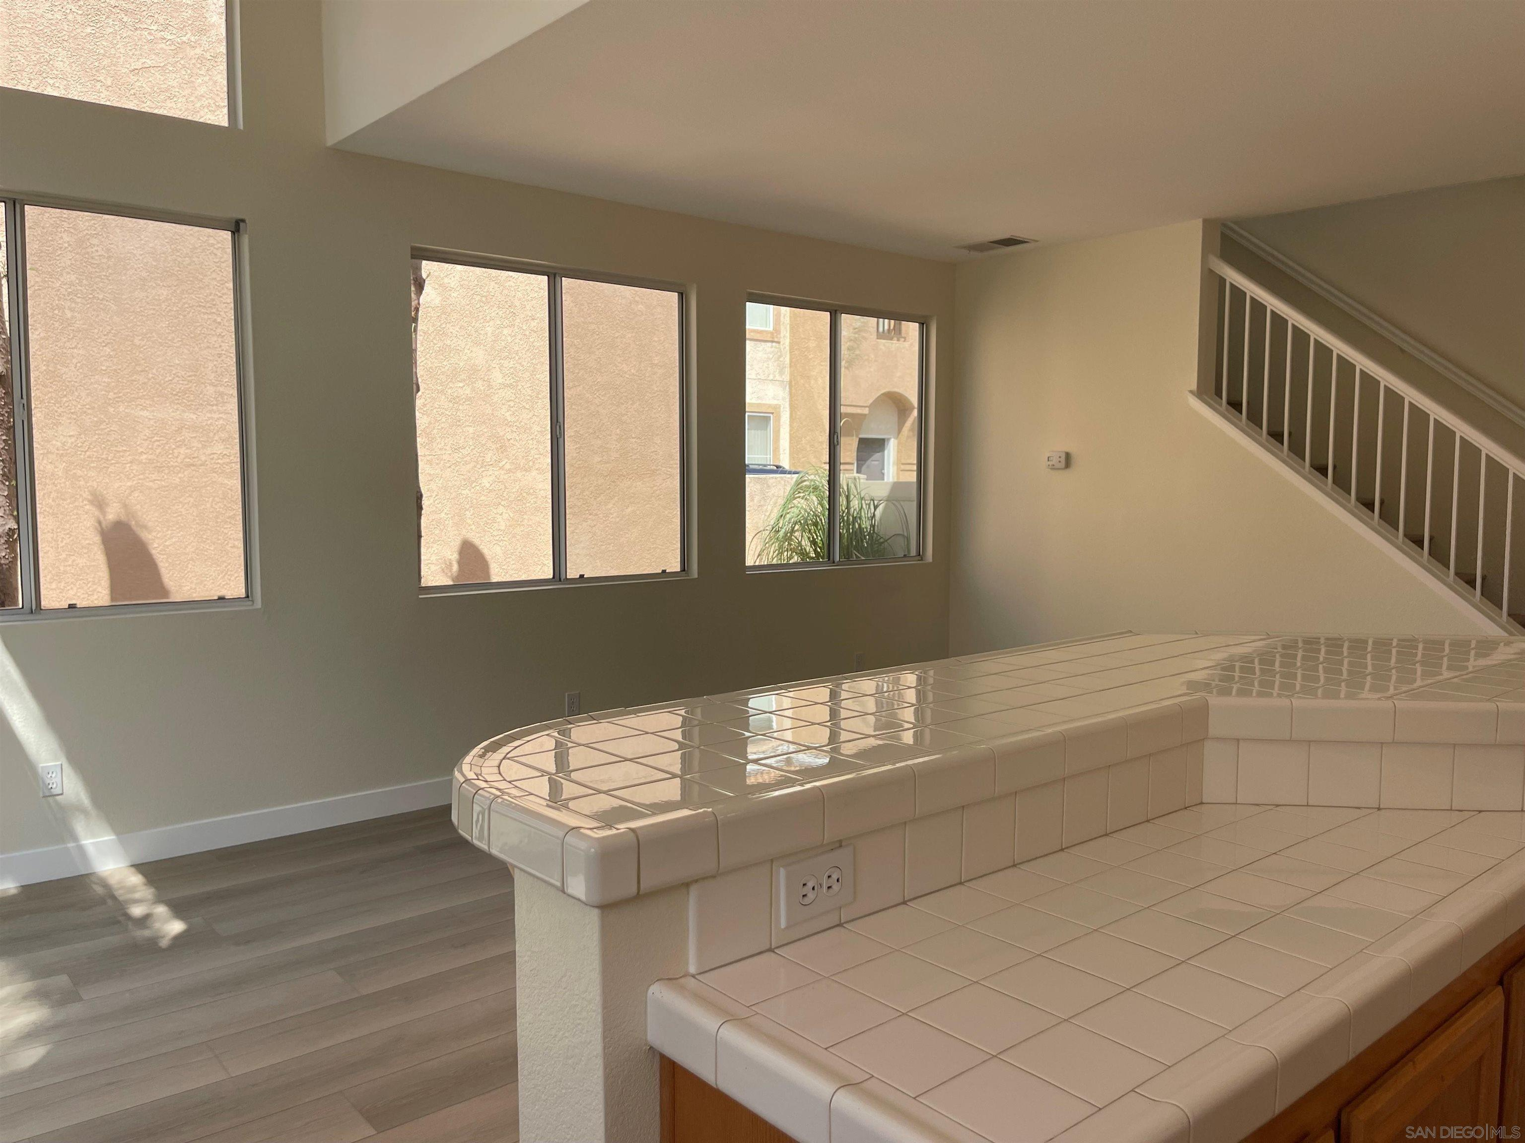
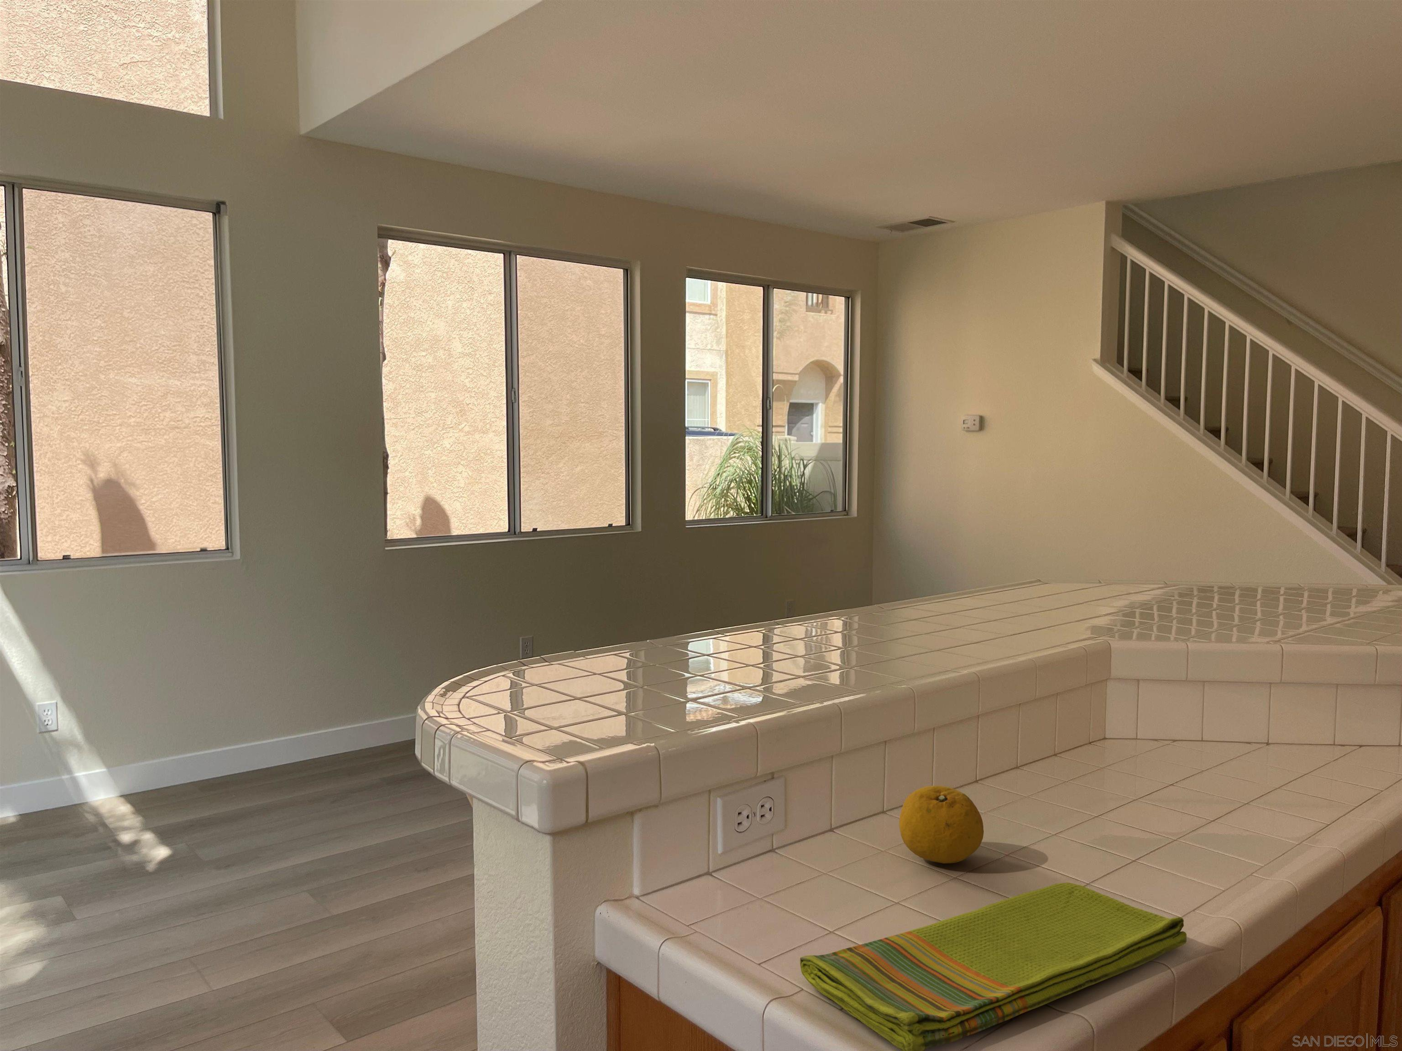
+ fruit (941, 822)
+ dish towel (998, 947)
